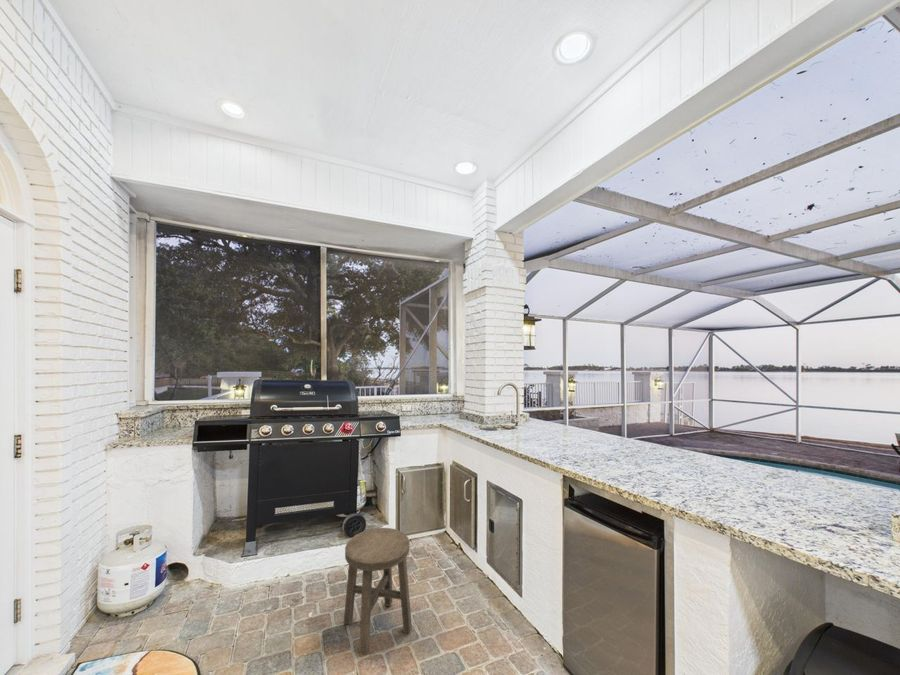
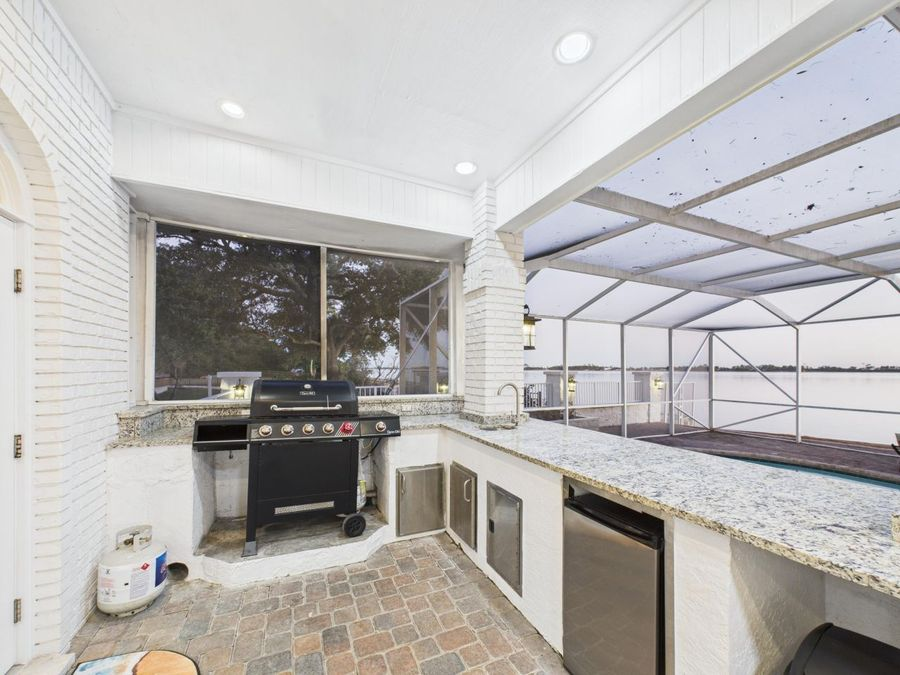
- stool (377, 585)
